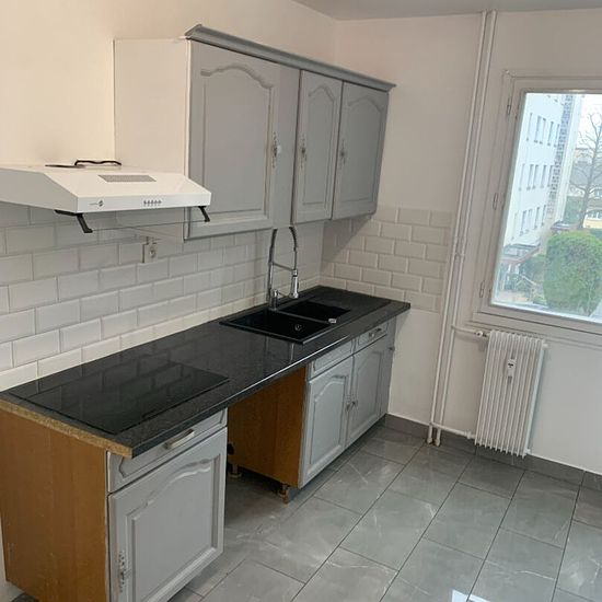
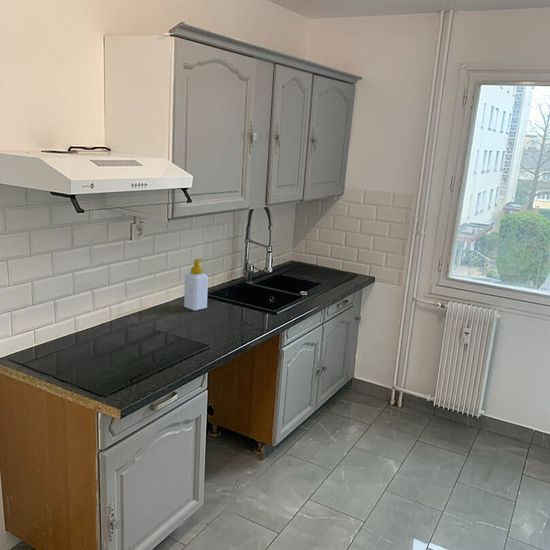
+ soap bottle (196, 283)
